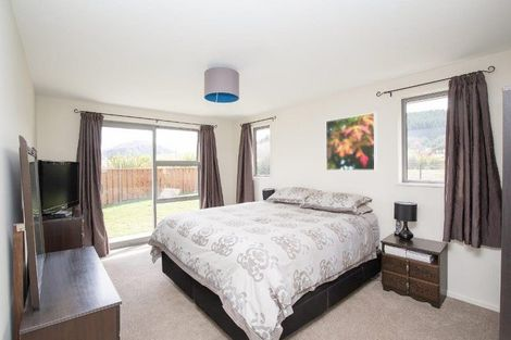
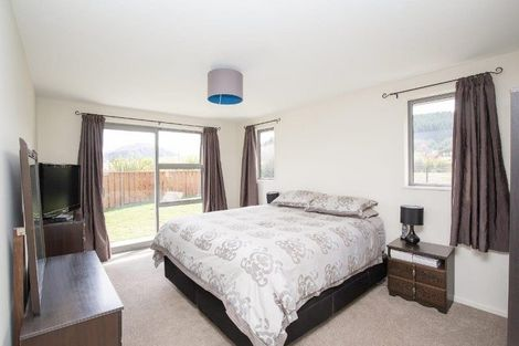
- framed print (349, 143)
